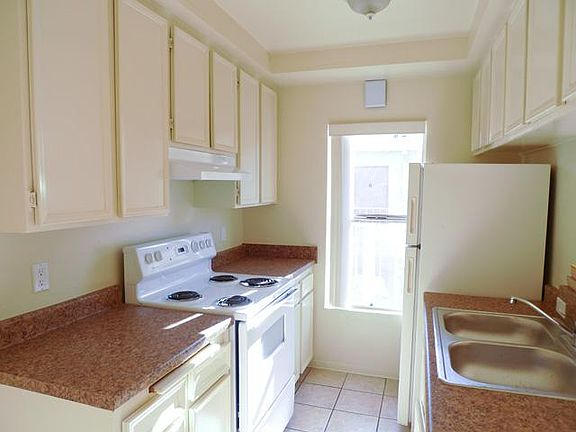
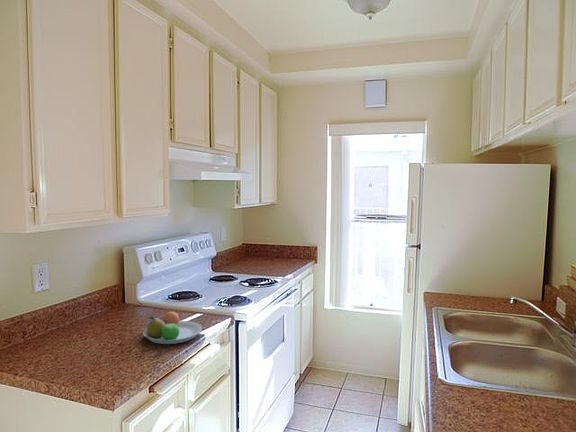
+ fruit bowl (171, 325)
